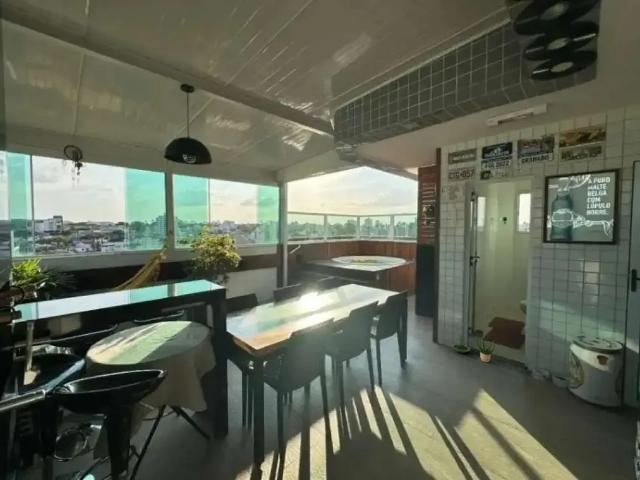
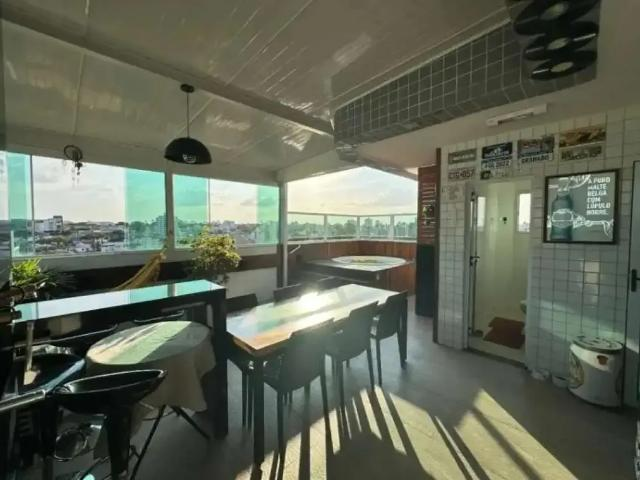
- terrarium (461, 338)
- potted plant (484, 348)
